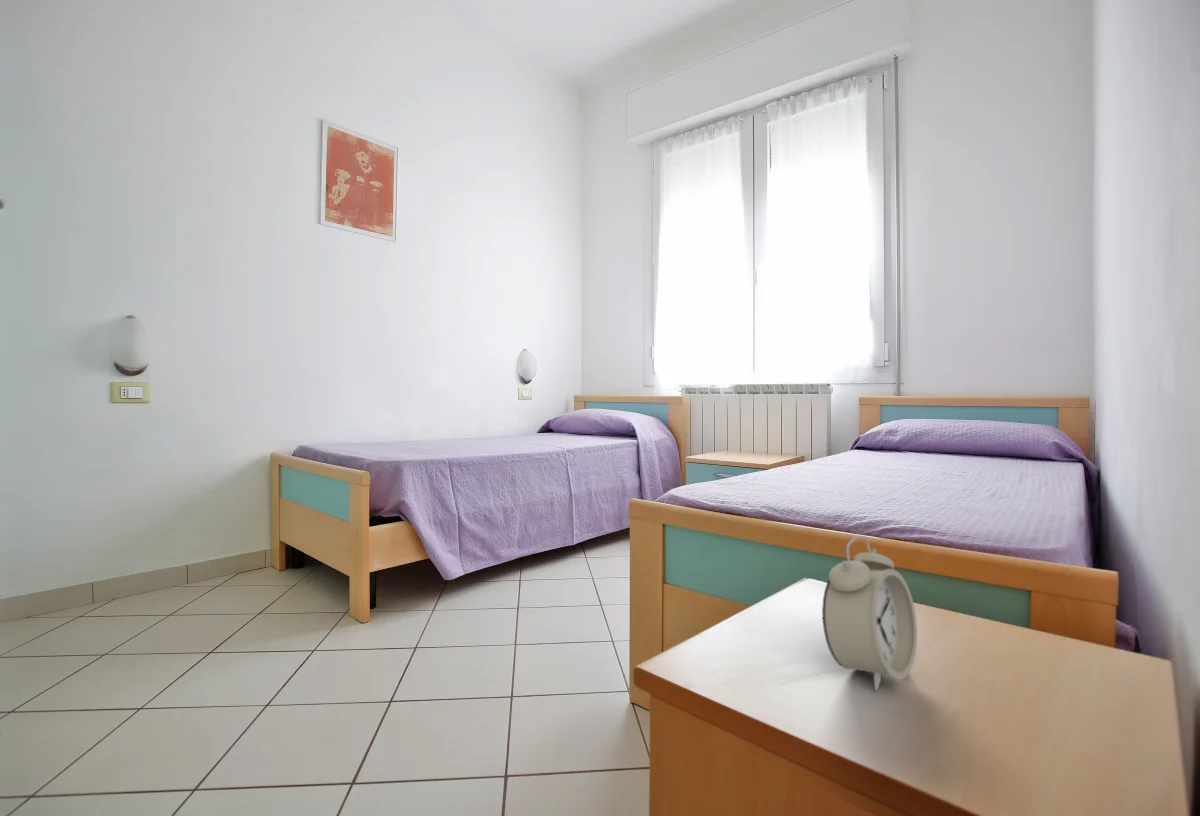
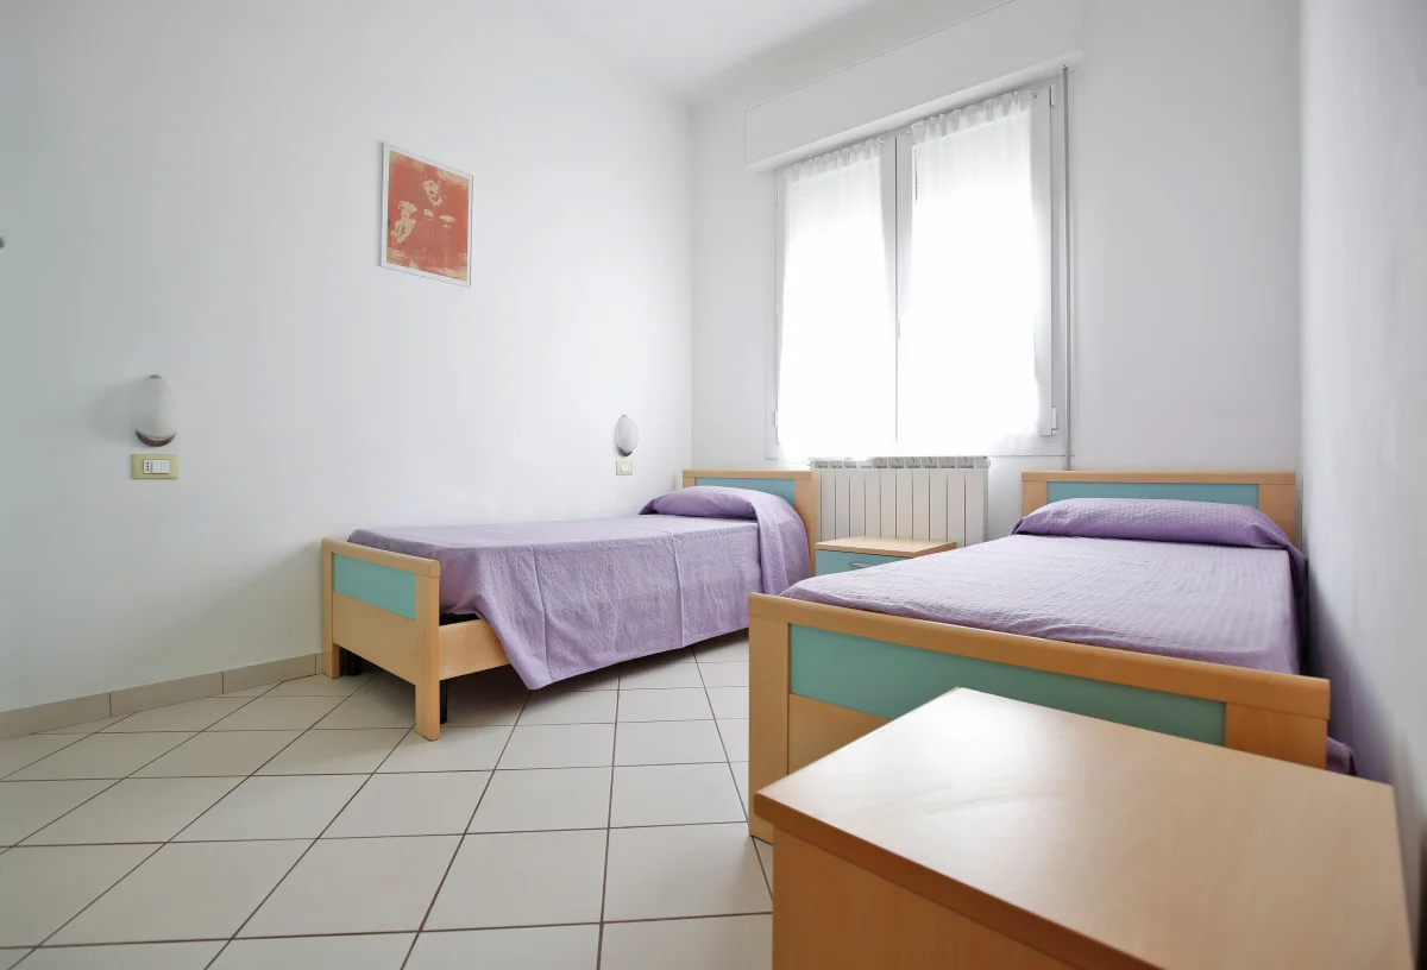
- alarm clock (870, 605)
